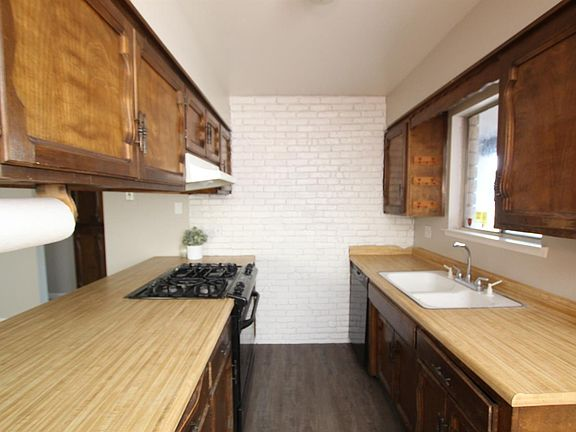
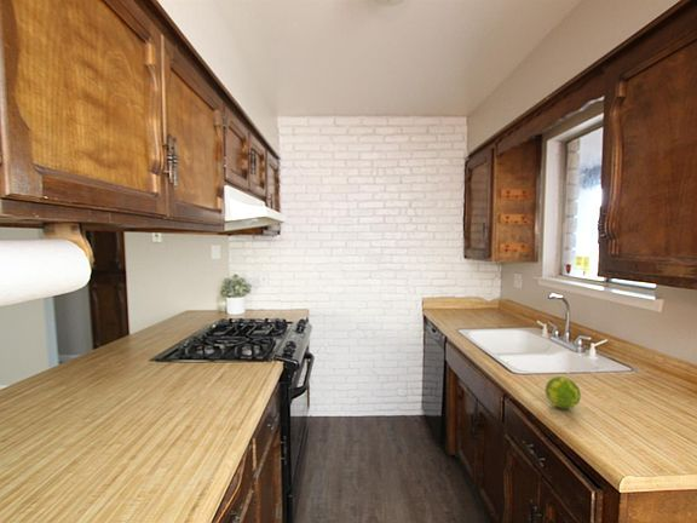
+ fruit (561, 392)
